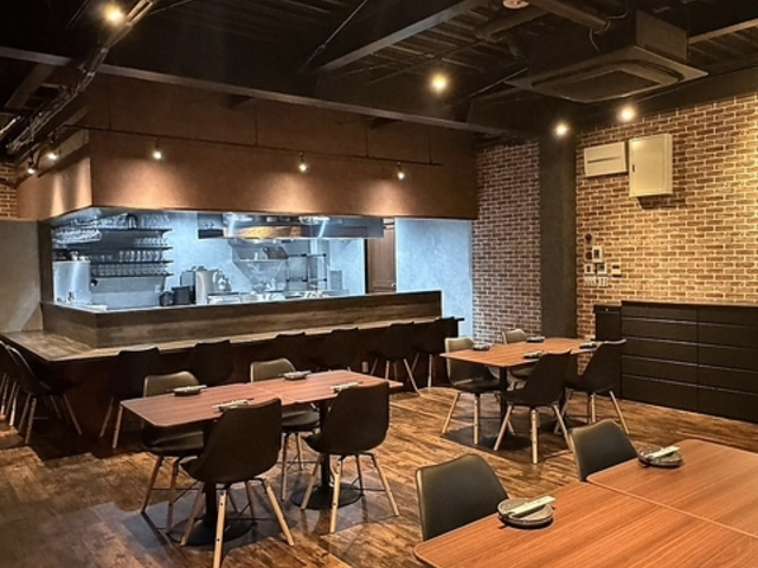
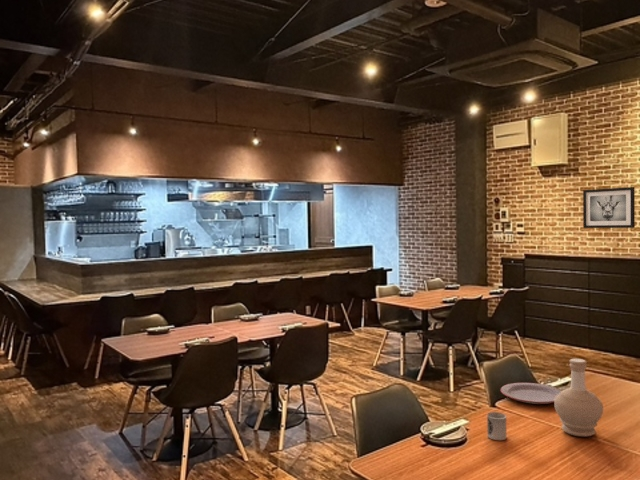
+ wall art (608, 208)
+ plate (532, 394)
+ bottle (578, 396)
+ cup (495, 424)
